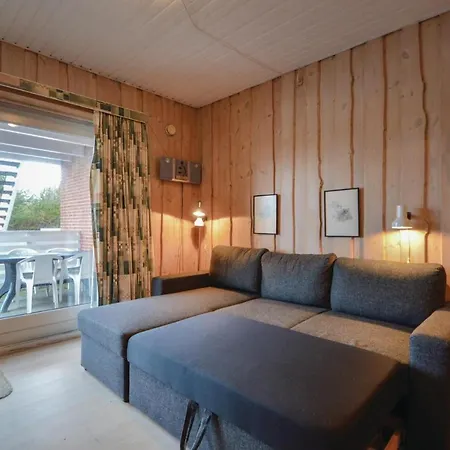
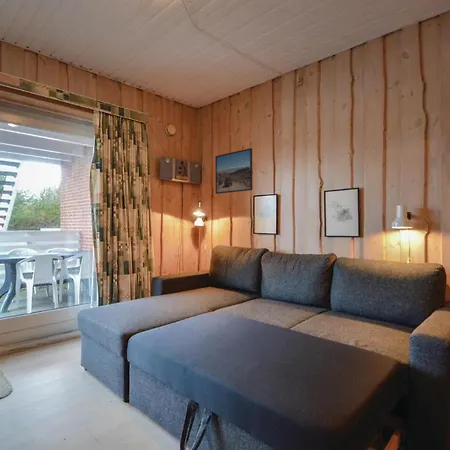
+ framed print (232, 172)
